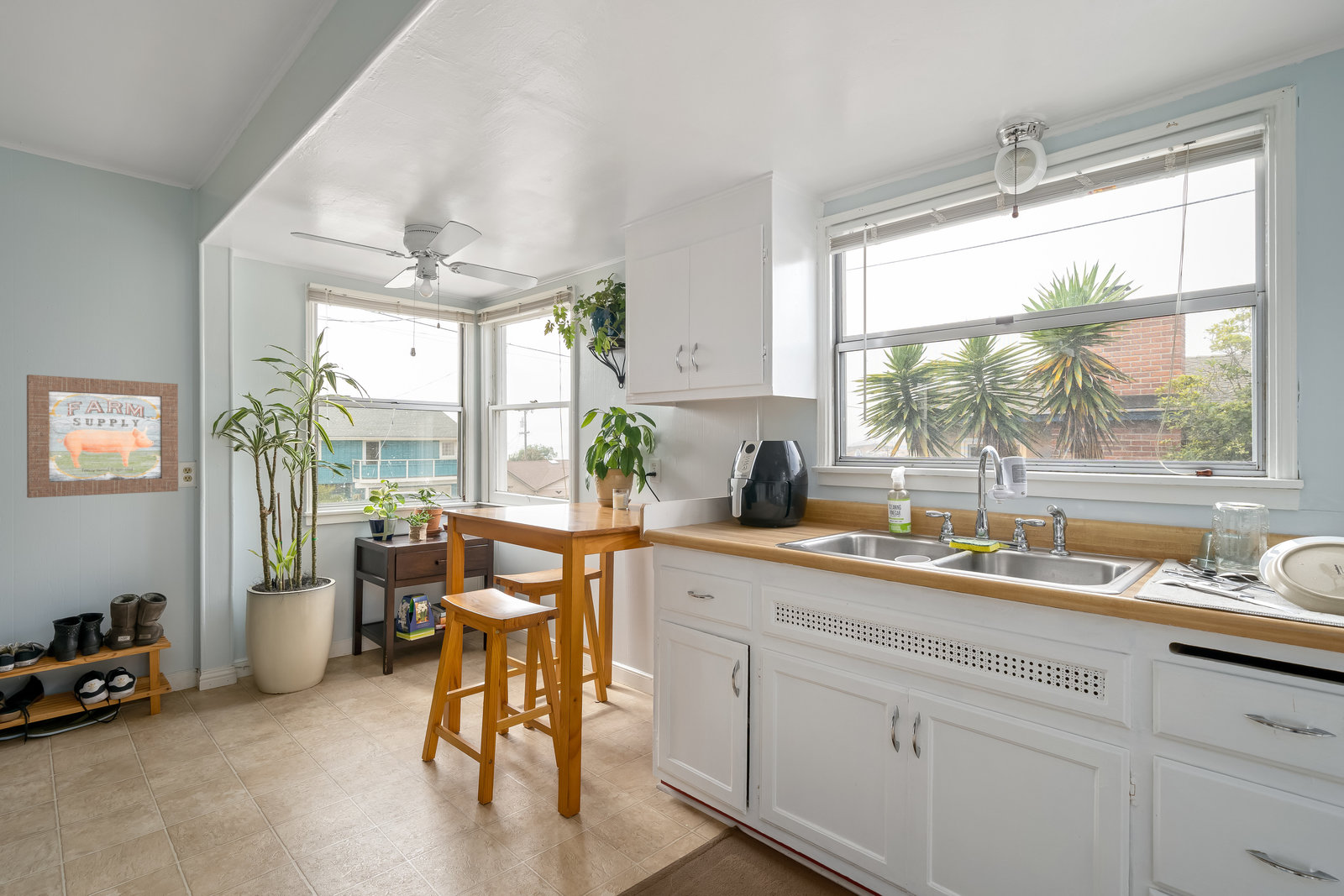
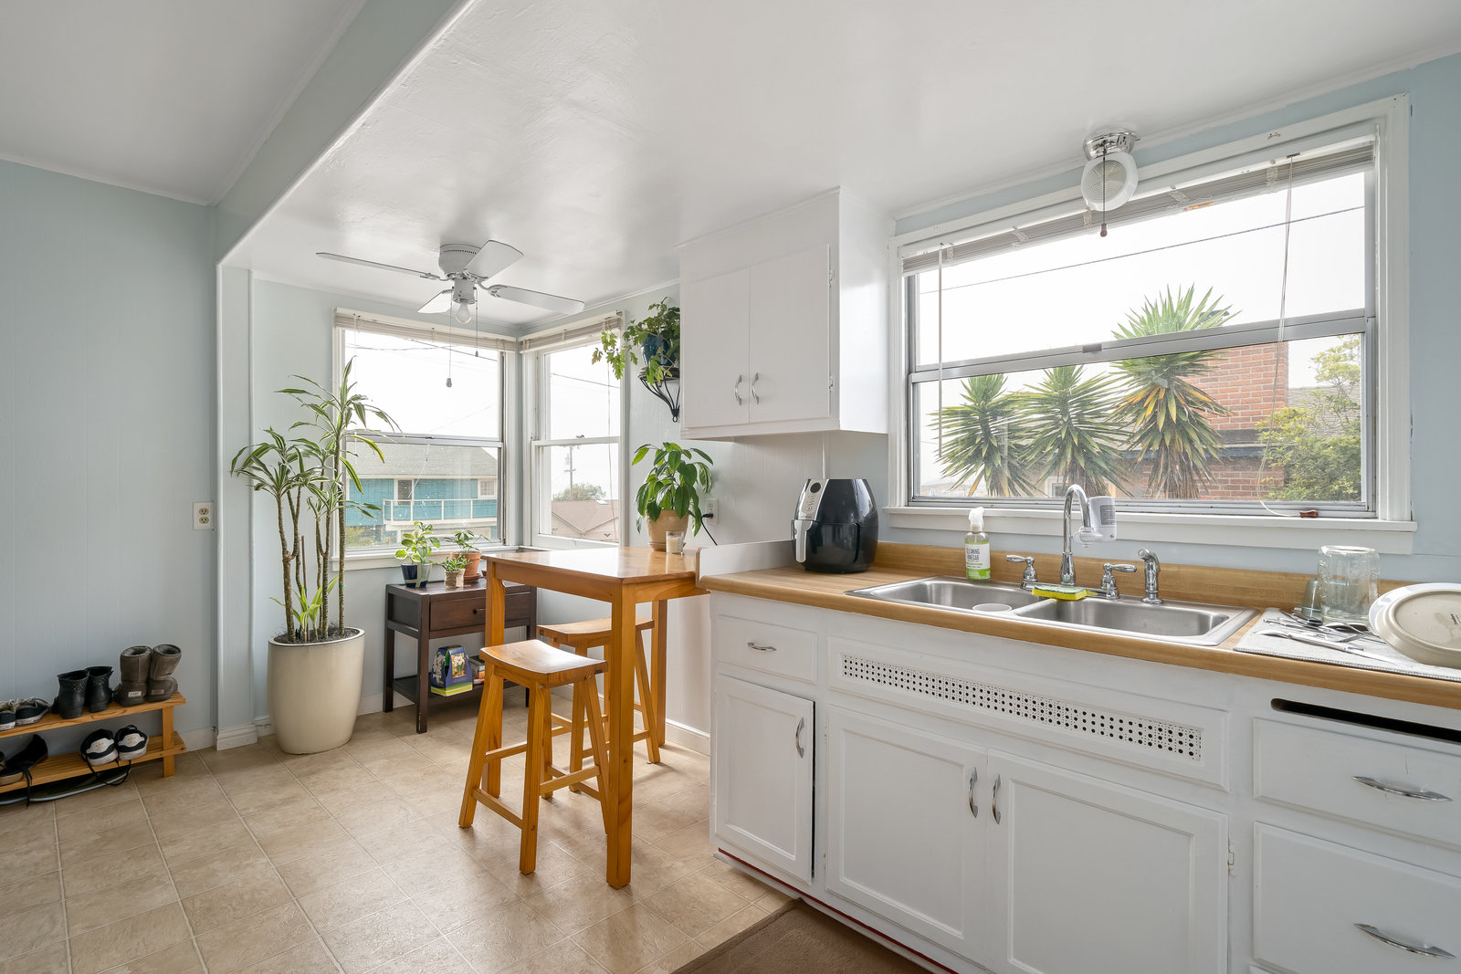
- wall art (107, 437)
